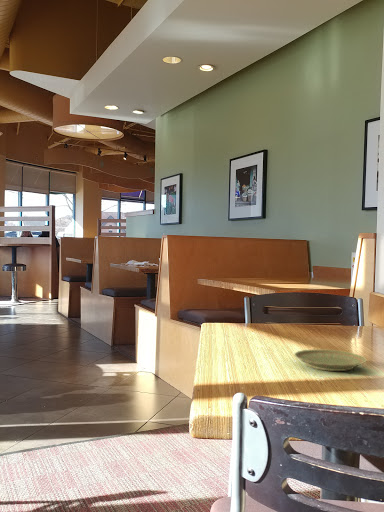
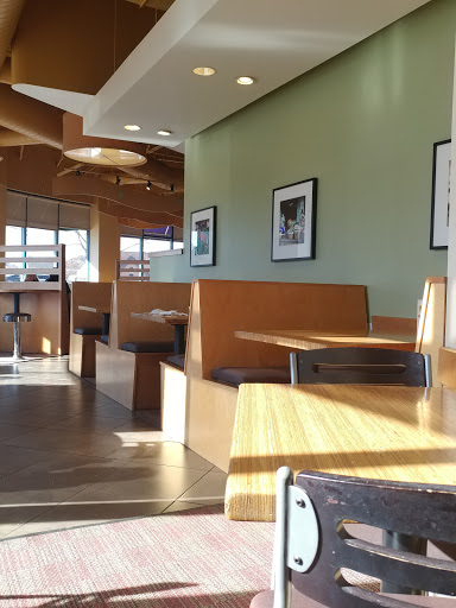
- plate (329, 360)
